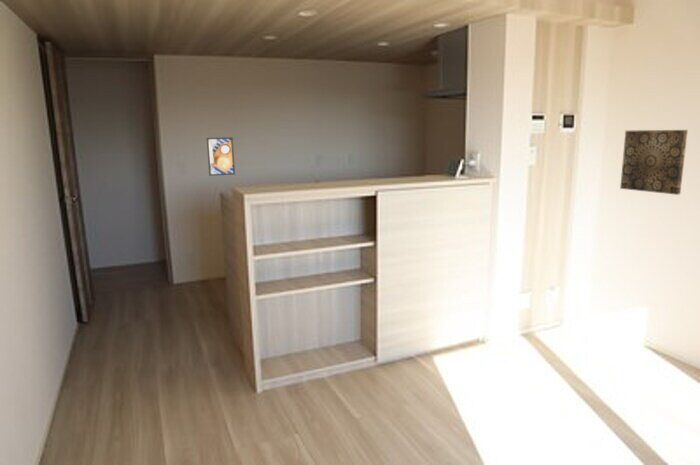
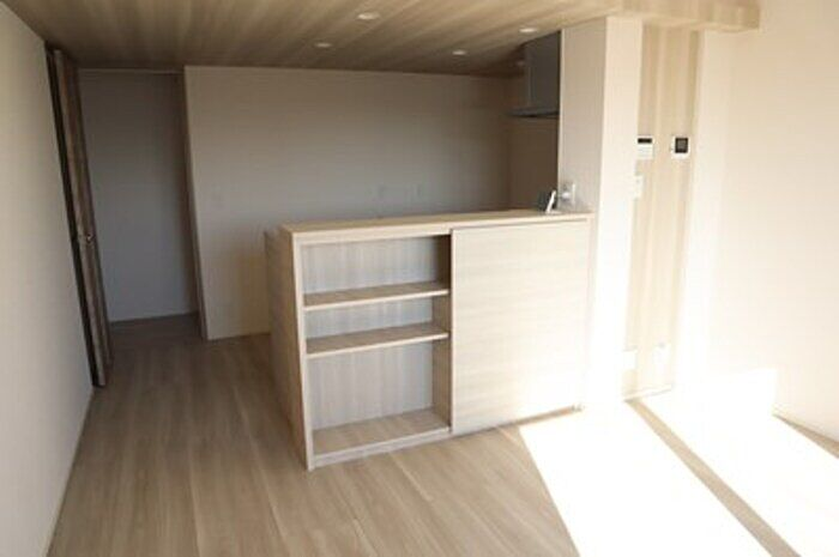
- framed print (221, 156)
- wall art (651, 161)
